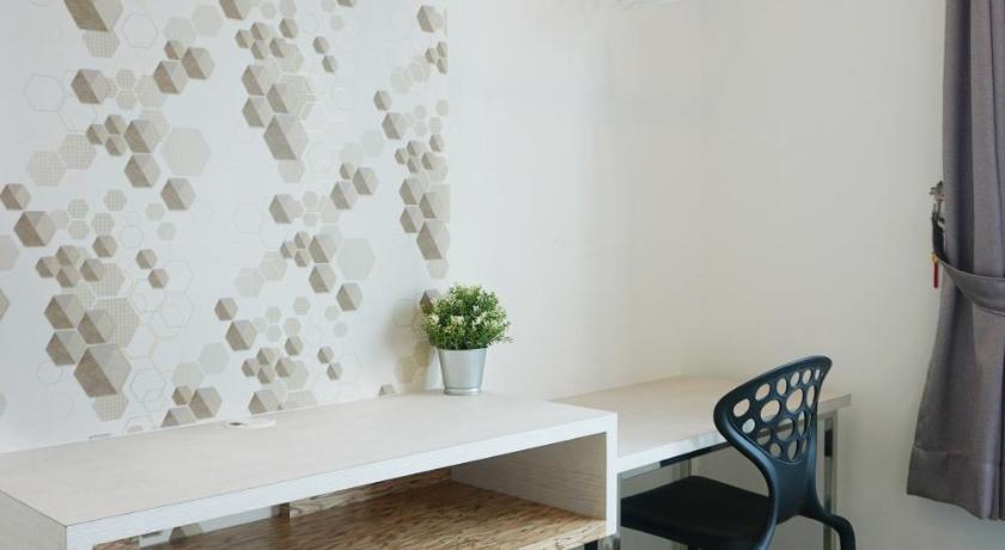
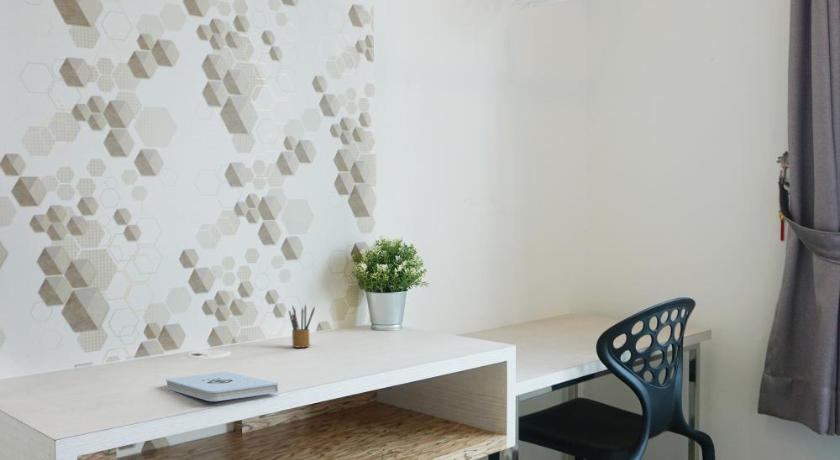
+ pencil box (302, 325)
+ notepad (219, 385)
